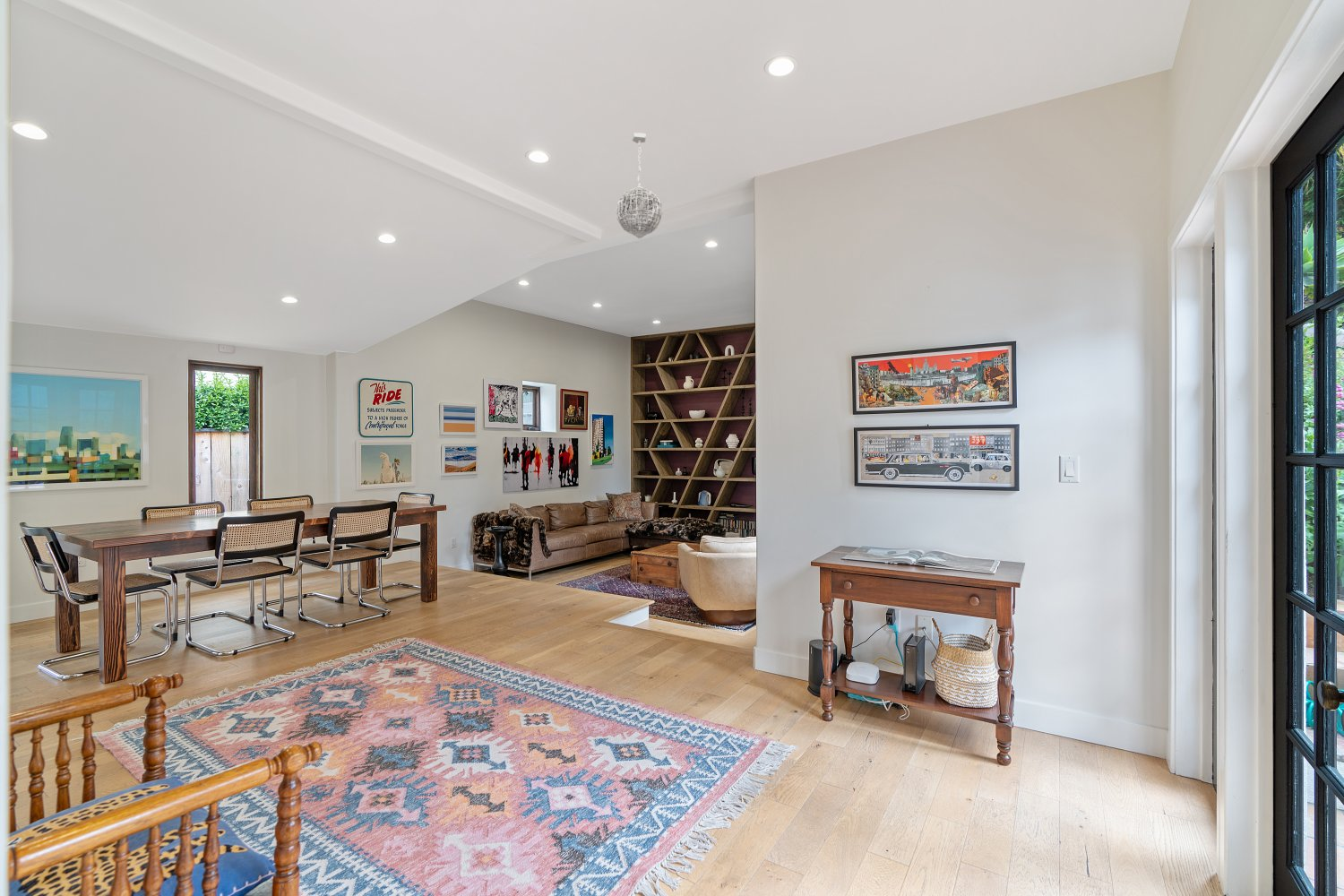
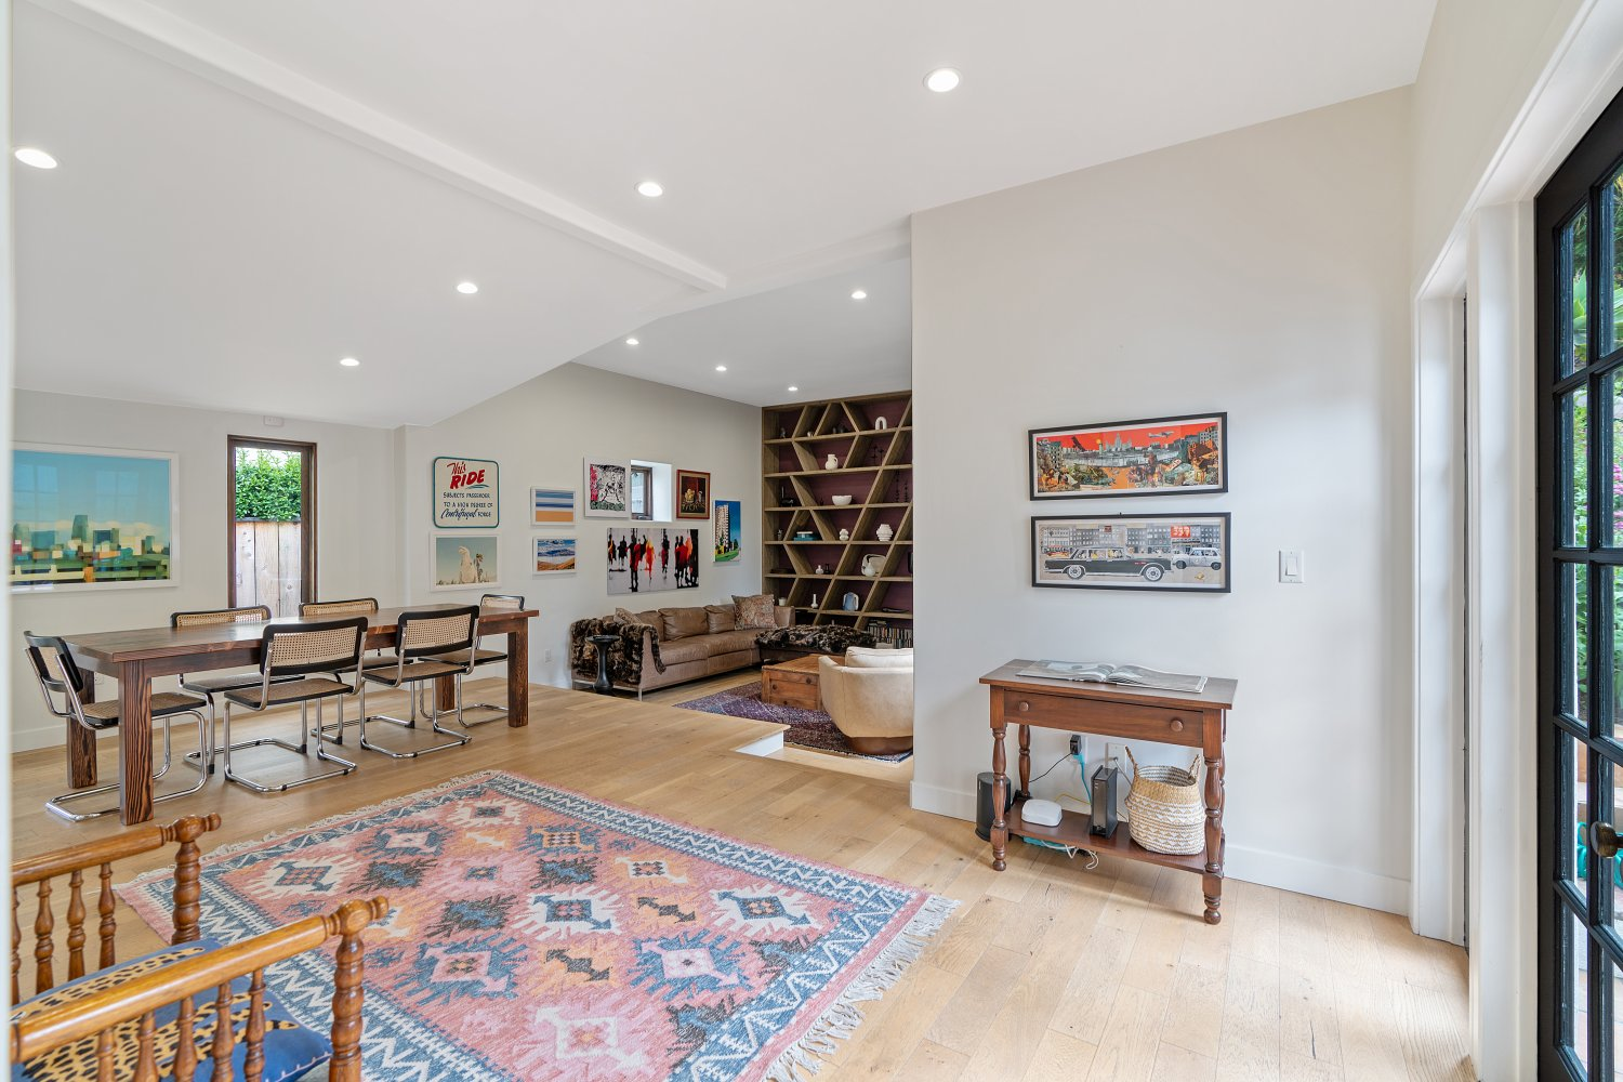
- pendant light (639, 189)
